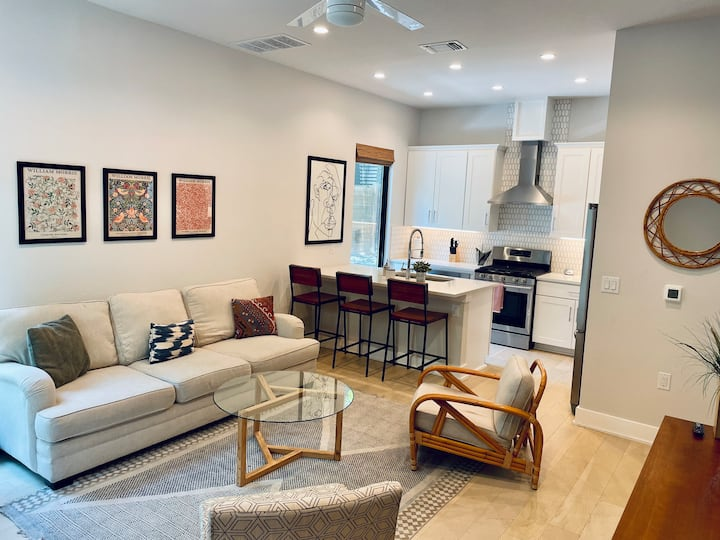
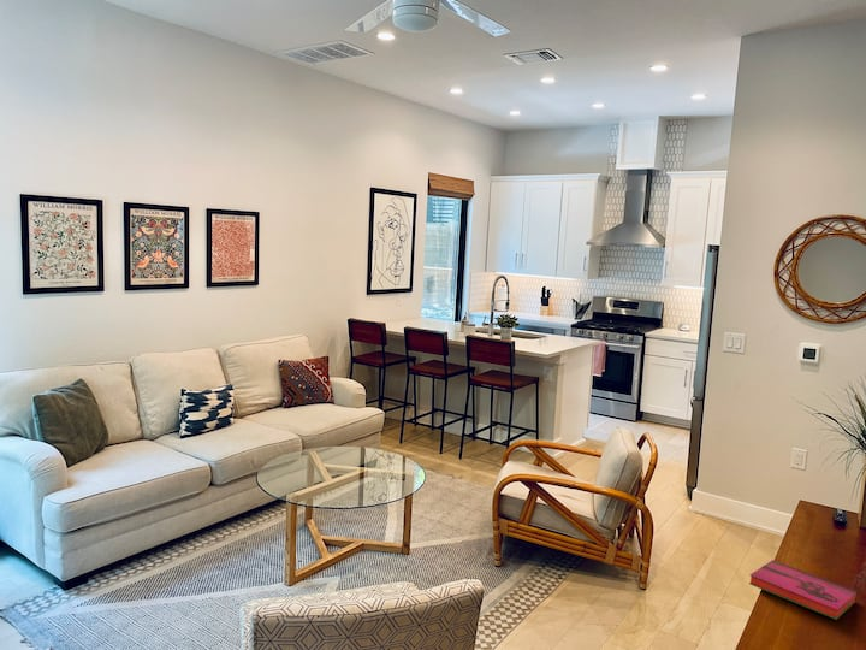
+ hardback book (802, 587)
